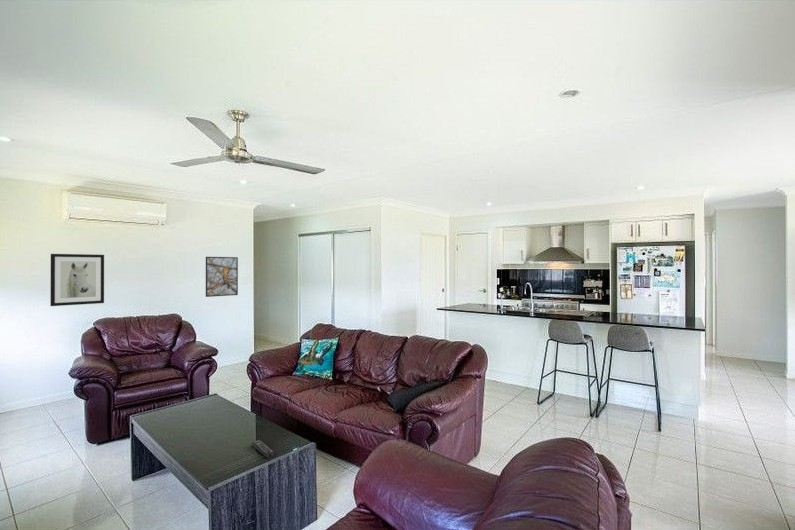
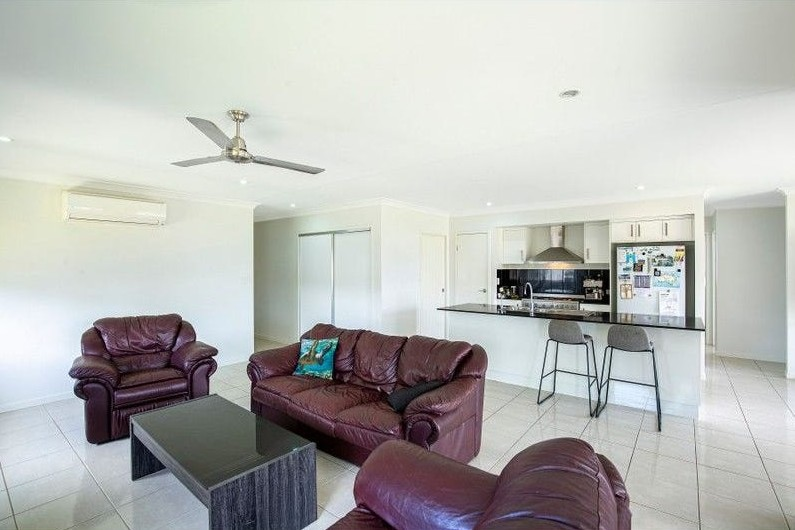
- remote control (262, 448)
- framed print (222, 276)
- wall art (78, 279)
